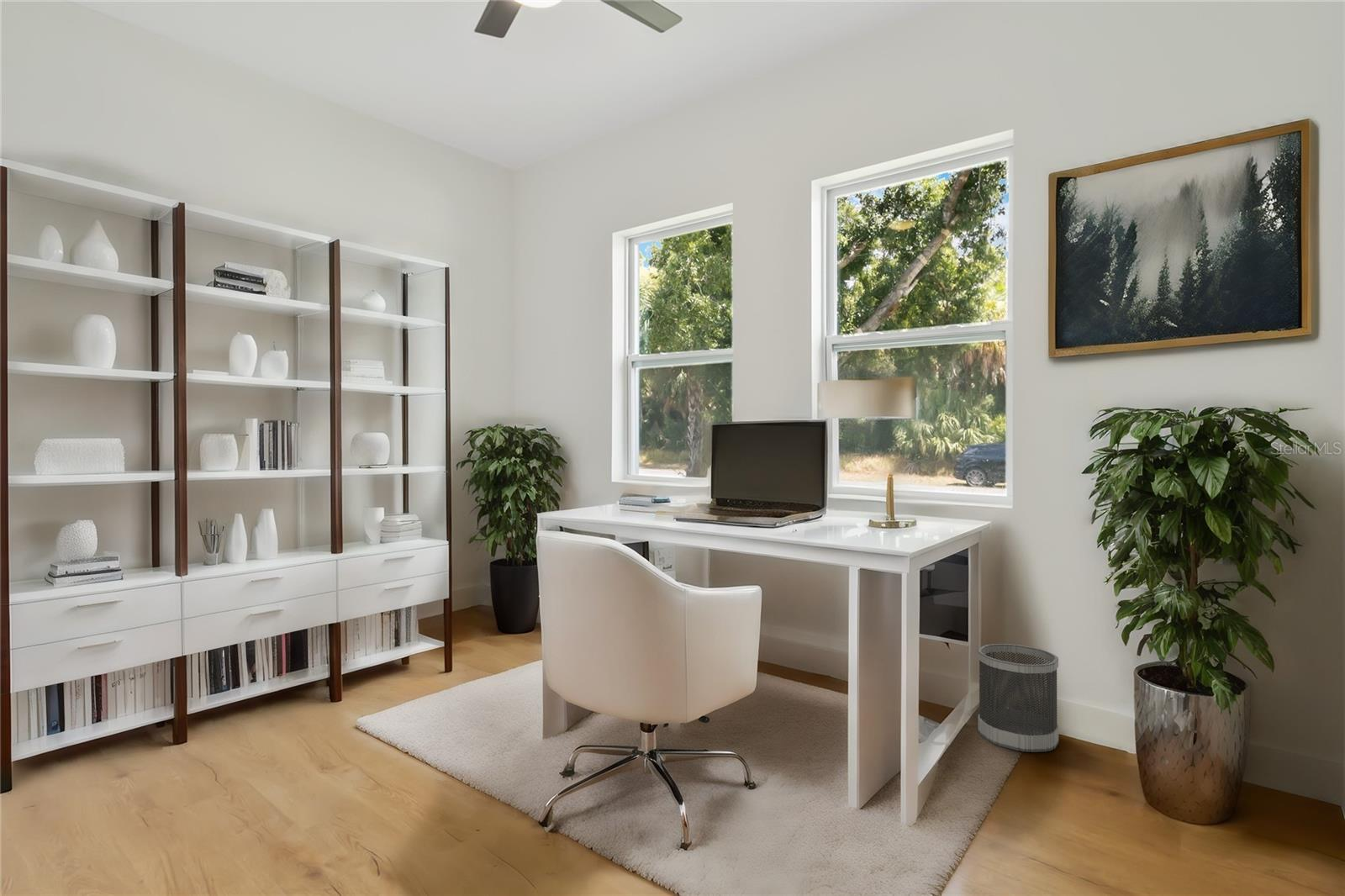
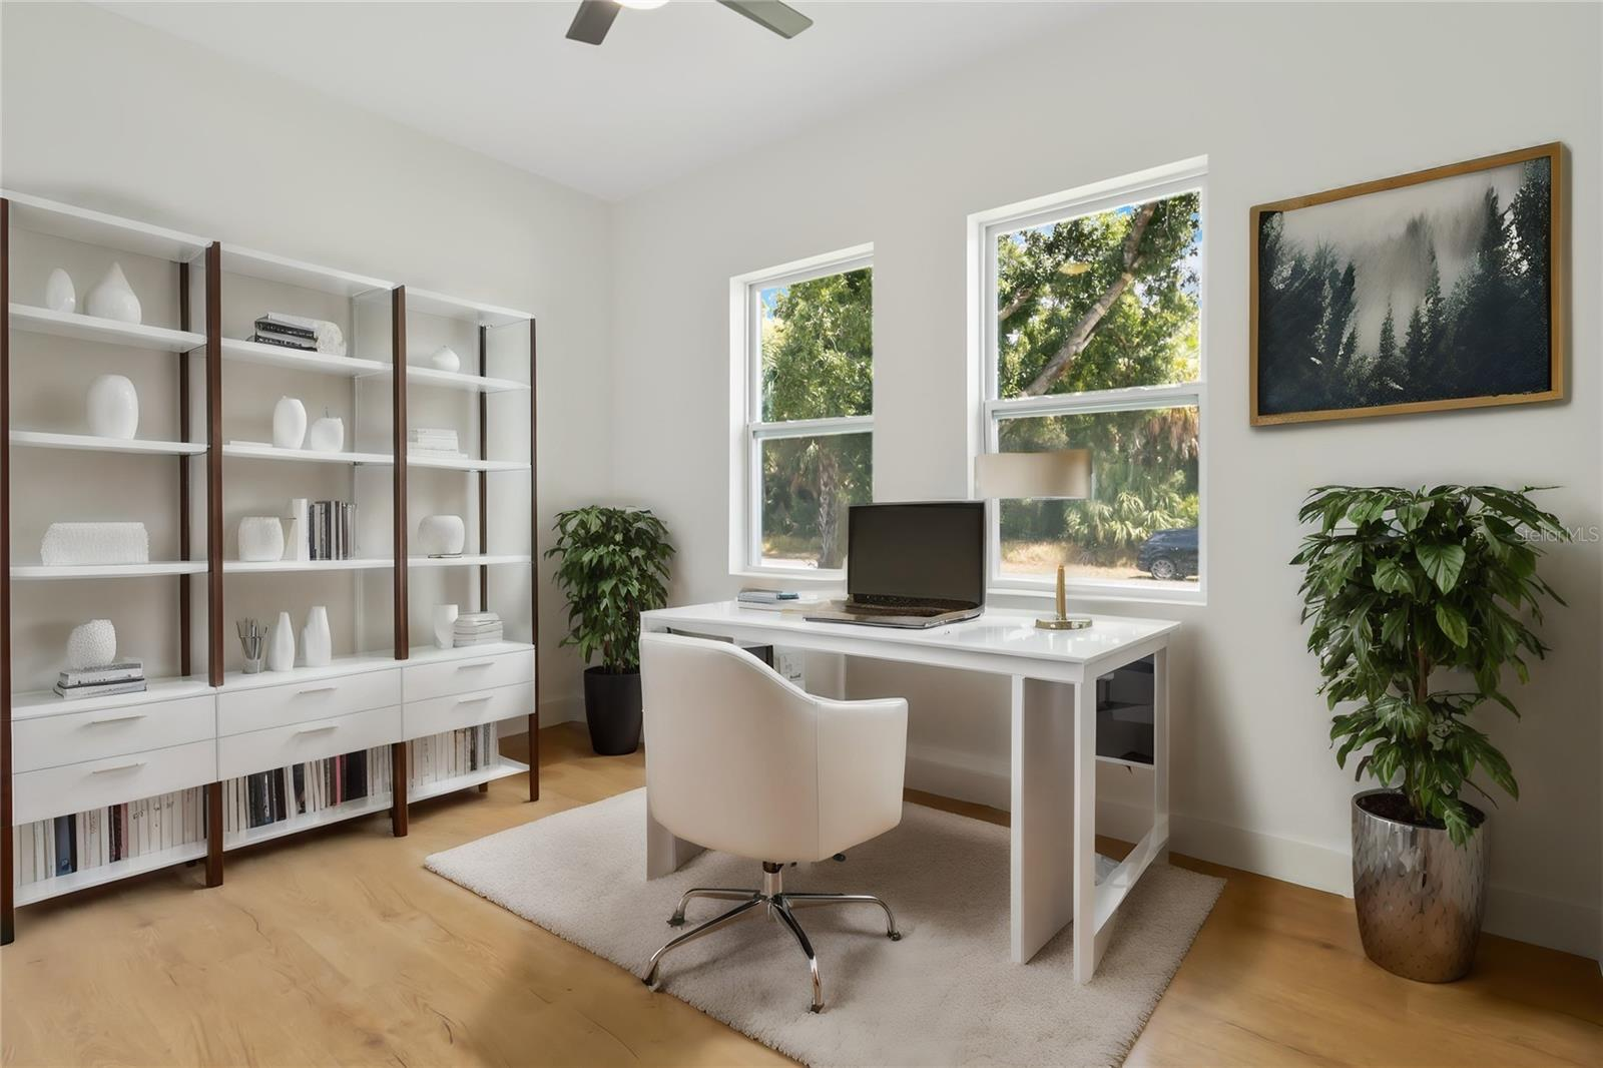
- wastebasket (1017, 695)
